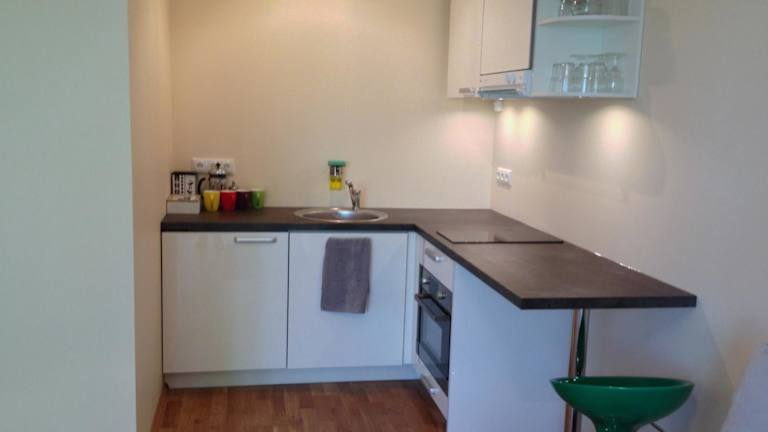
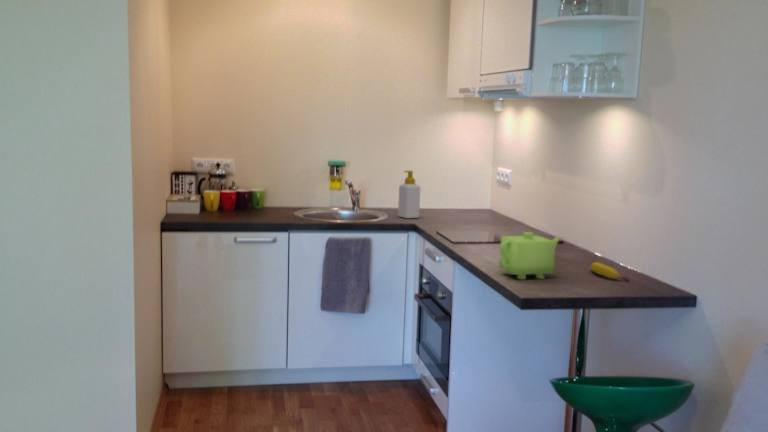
+ teapot (531, 254)
+ fruit (603, 269)
+ soap bottle (409, 194)
